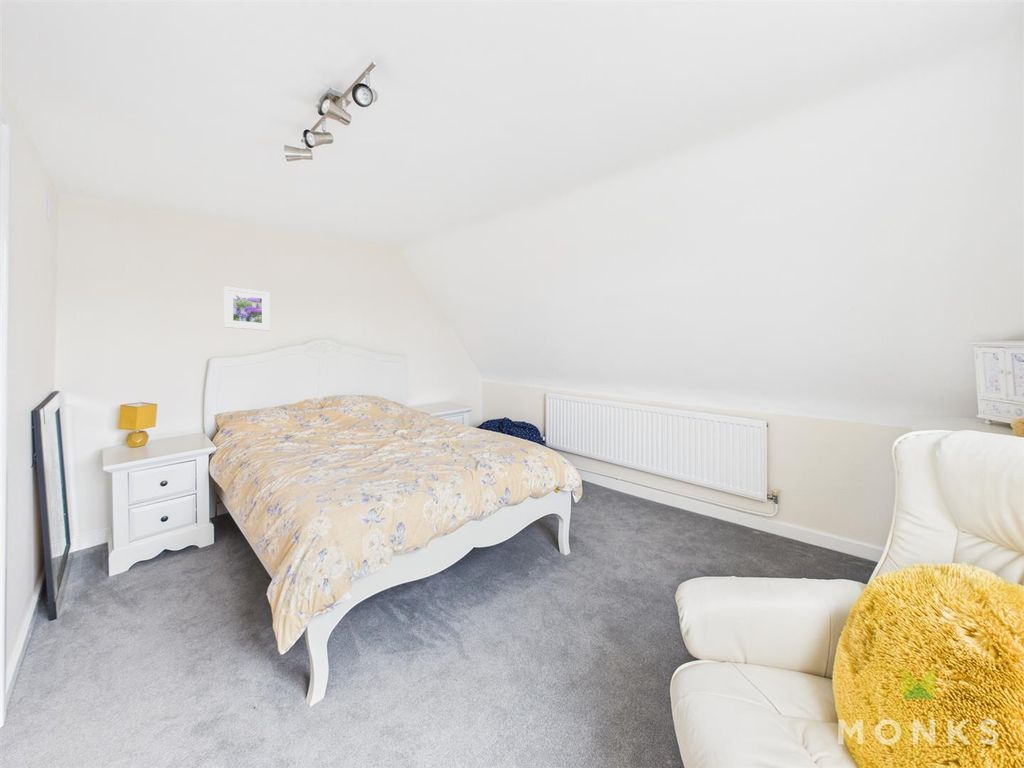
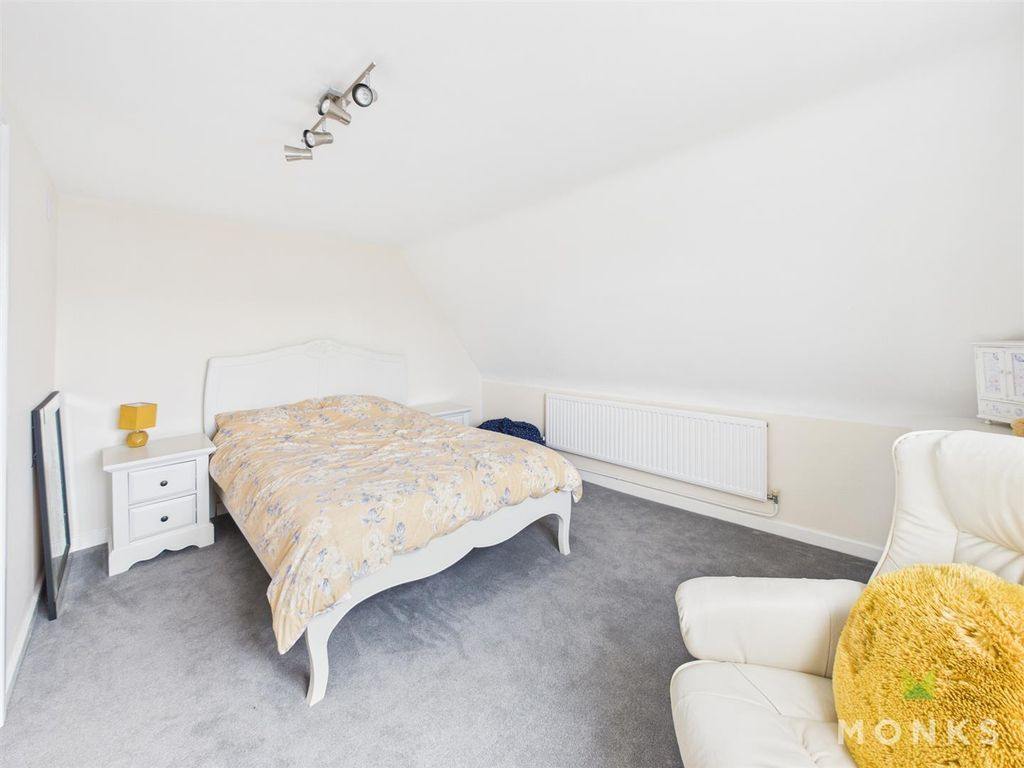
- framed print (247, 309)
